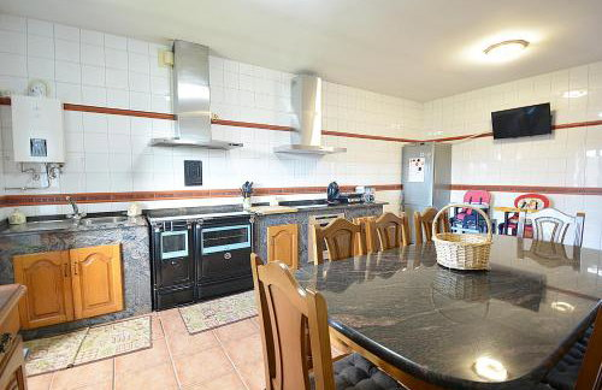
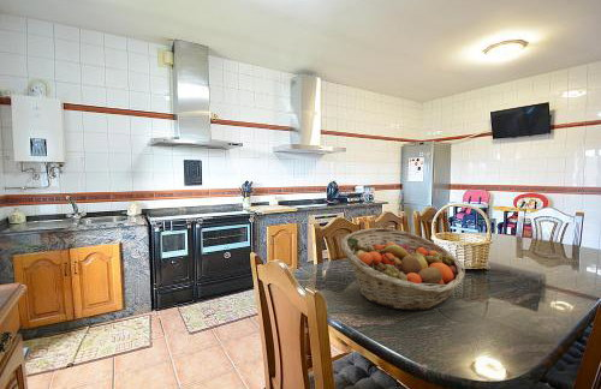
+ fruit basket (400, 263)
